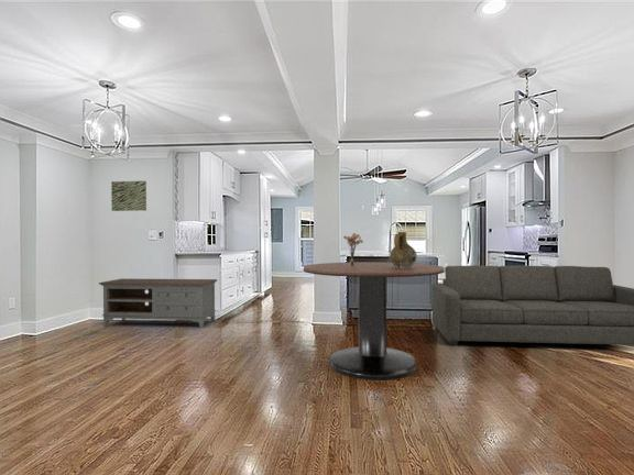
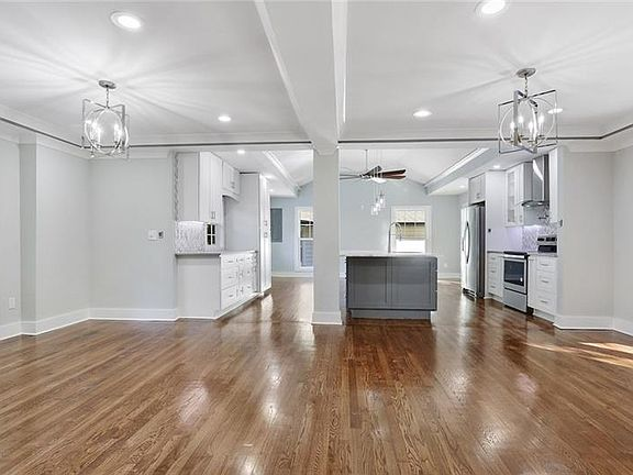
- sofa (536, 302)
- wall art (129, 196)
- bouquet (353, 250)
- ceramic jug (403, 250)
- dining table (372, 316)
- media console (160, 302)
